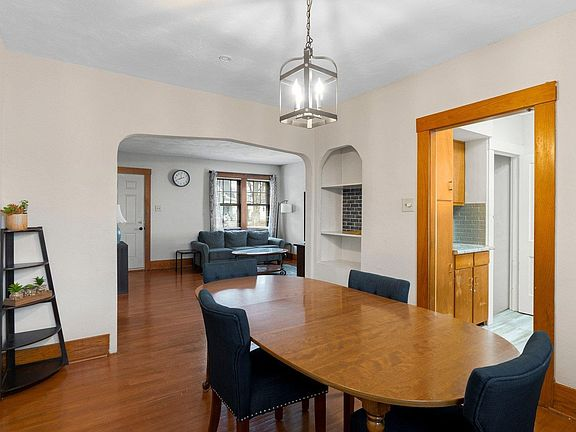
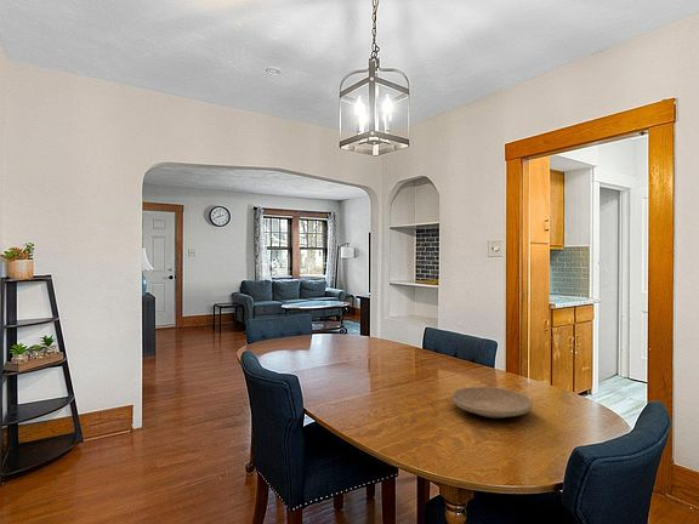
+ plate (490, 404)
